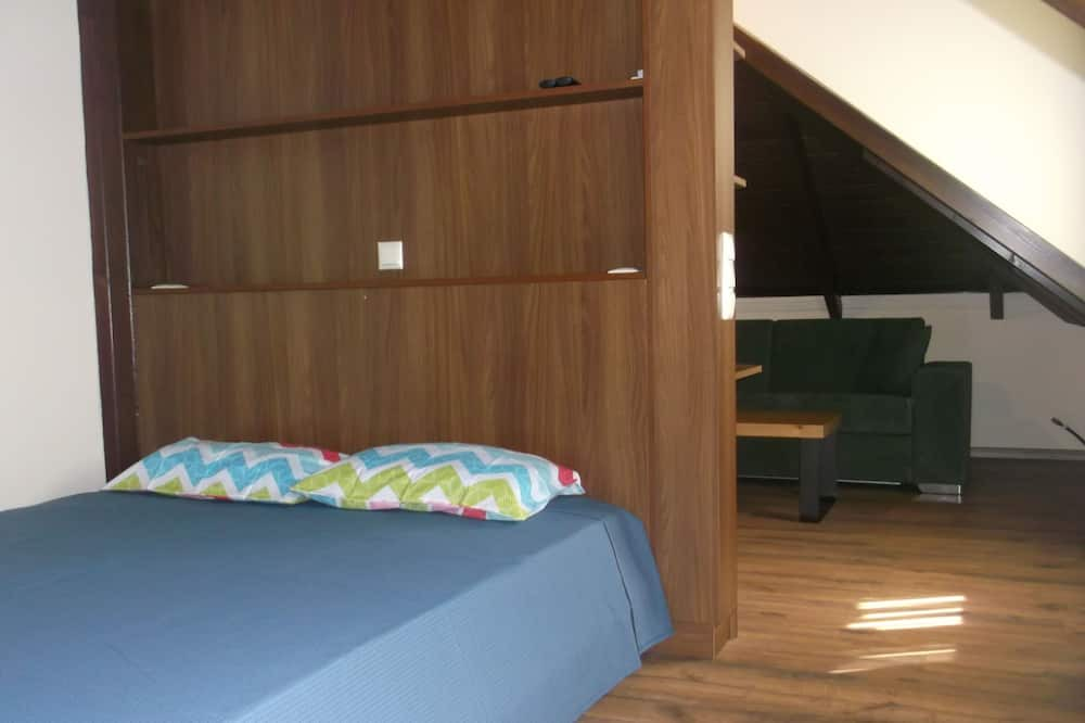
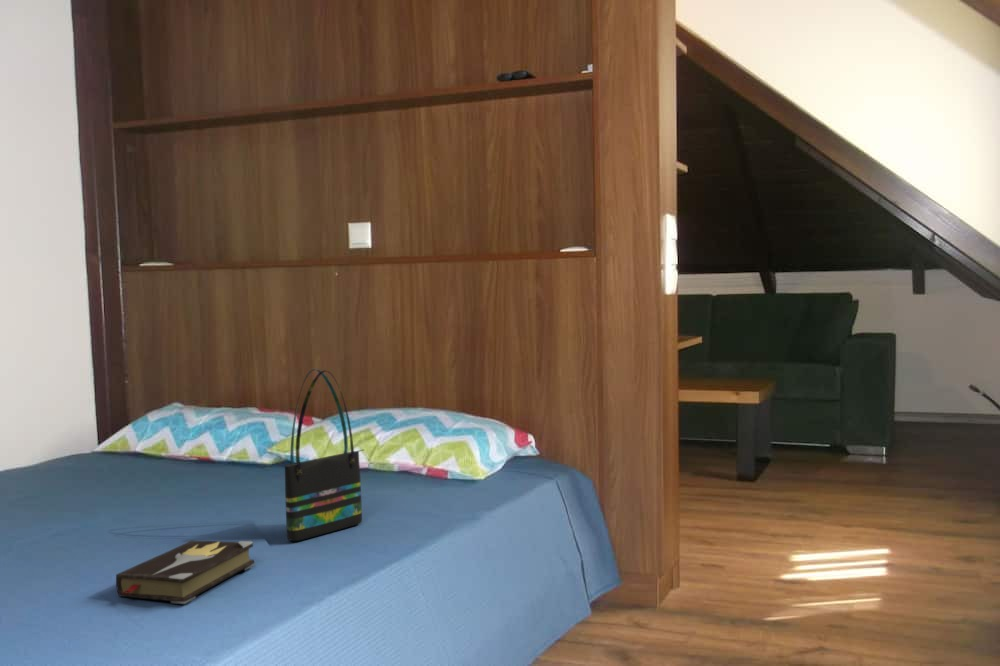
+ hardback book (188, 567)
+ tote bag (323, 457)
